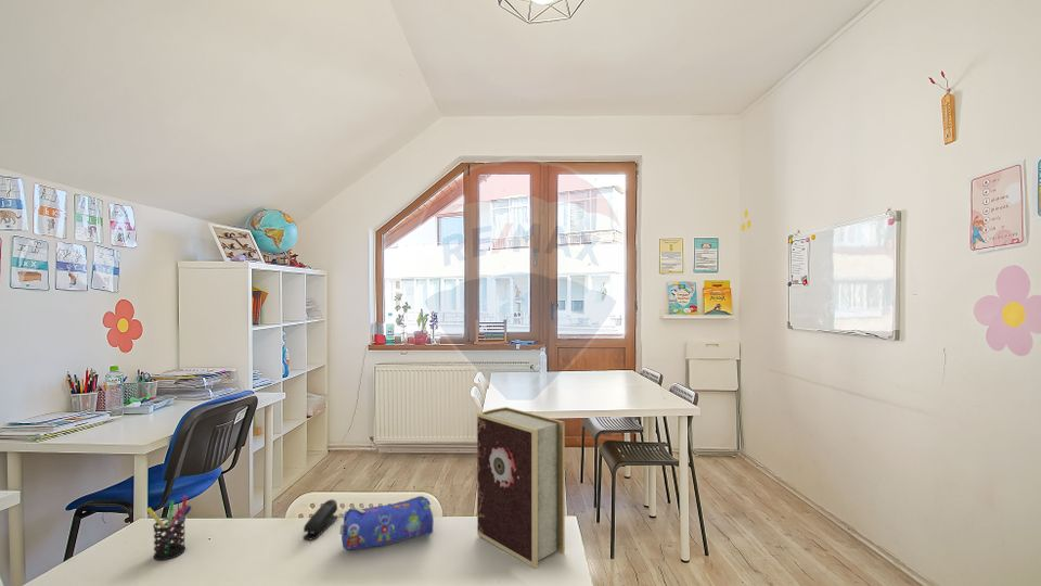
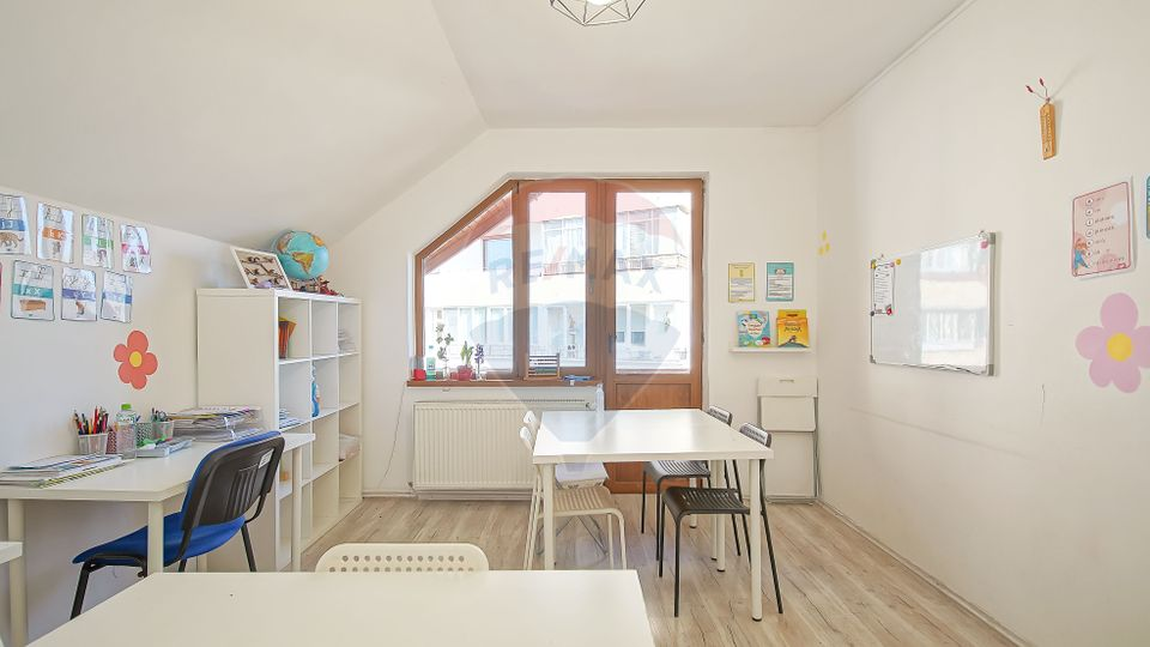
- pen holder (171, 524)
- pencil case (387, 521)
- stapler (321, 518)
- book (518, 480)
